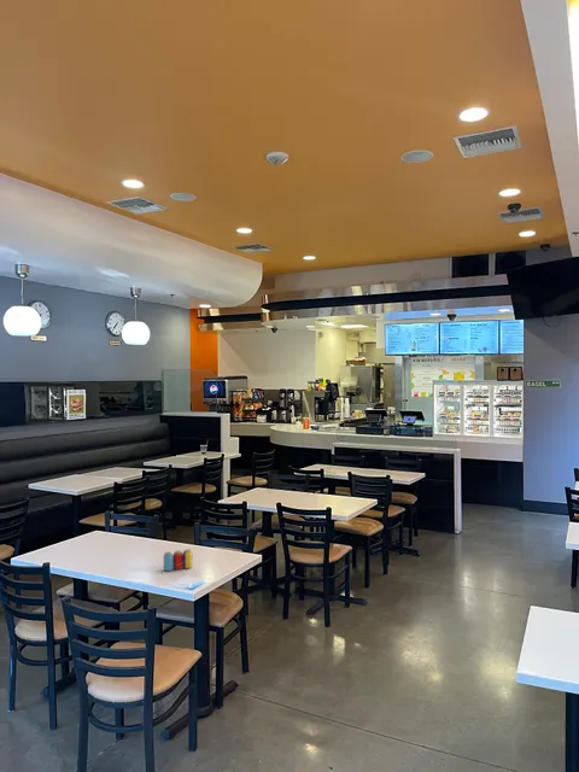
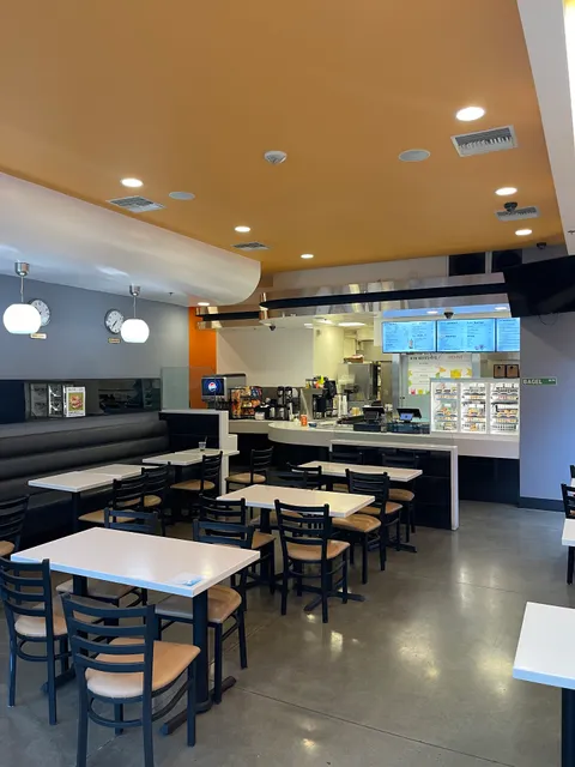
- pop (177, 560)
